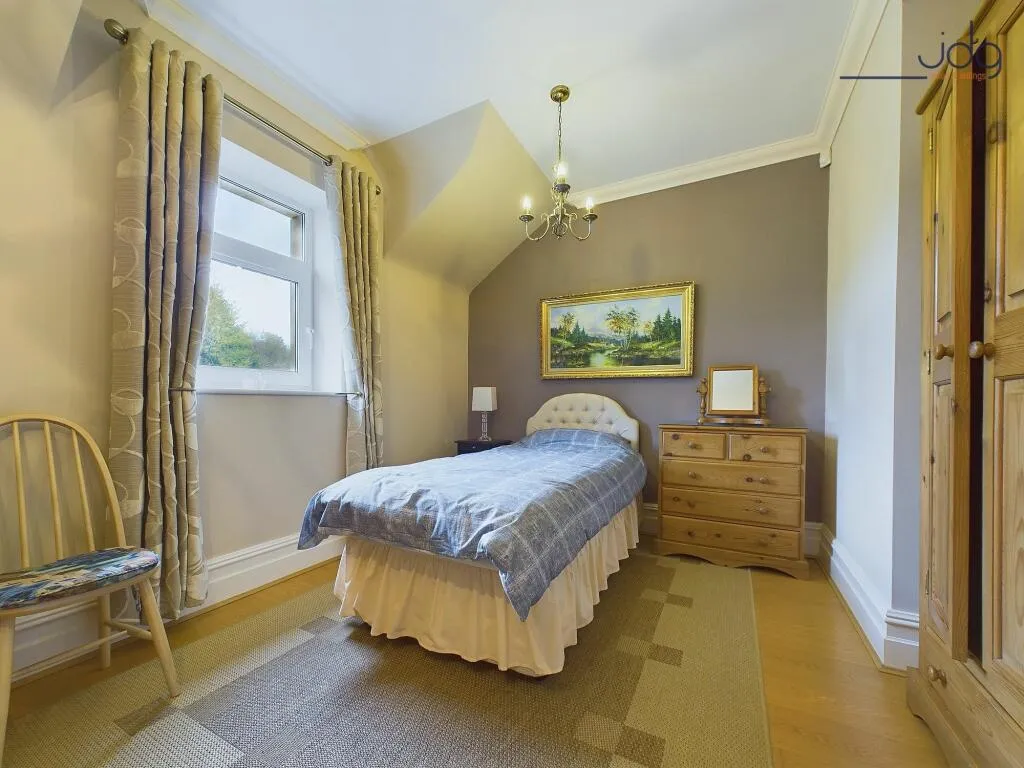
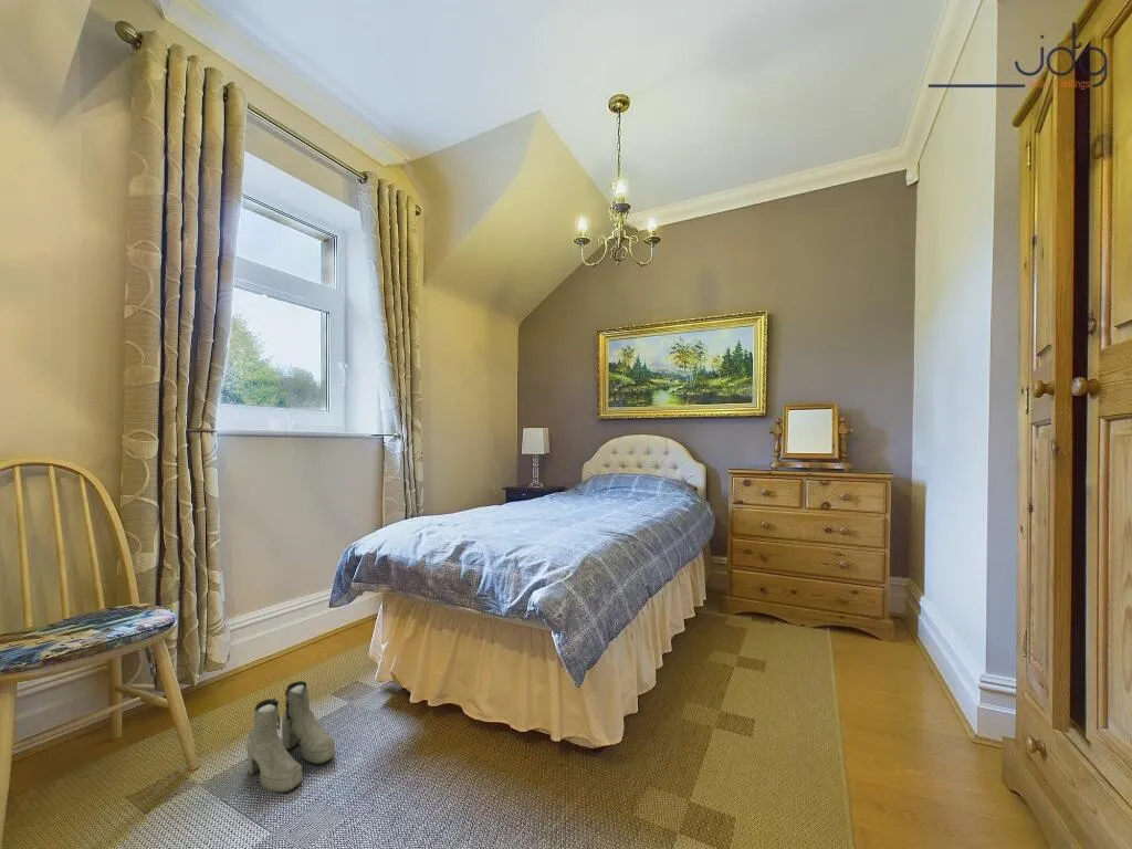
+ boots (291, 730)
